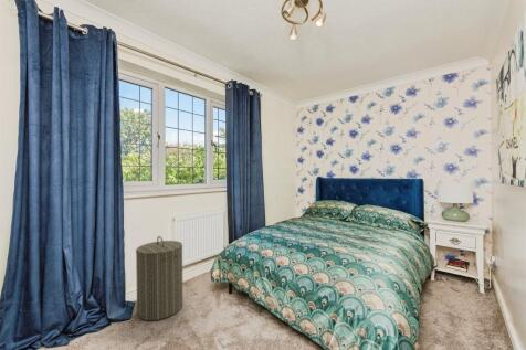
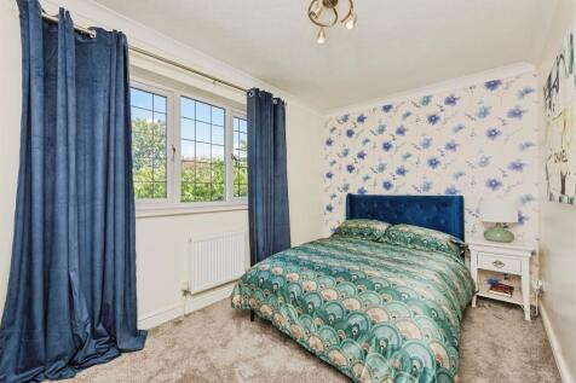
- laundry hamper (160, 272)
